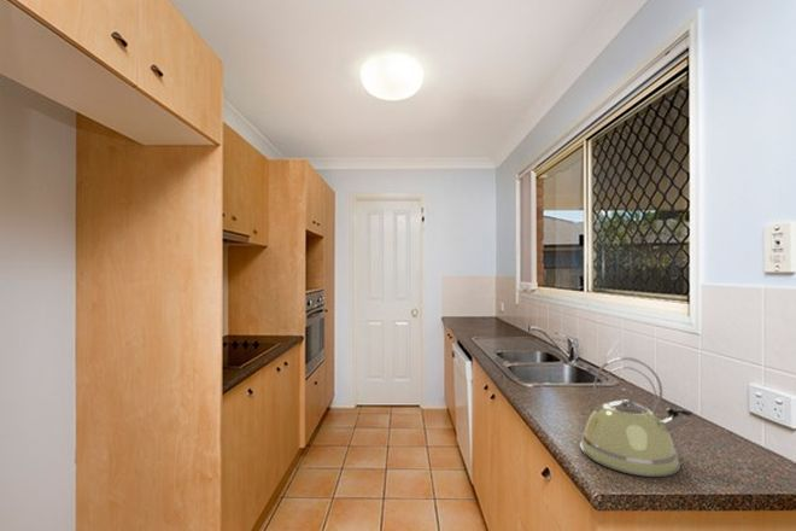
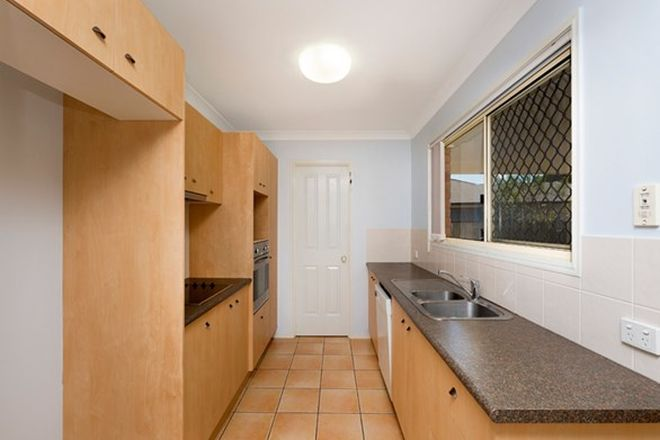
- kettle (633, 405)
